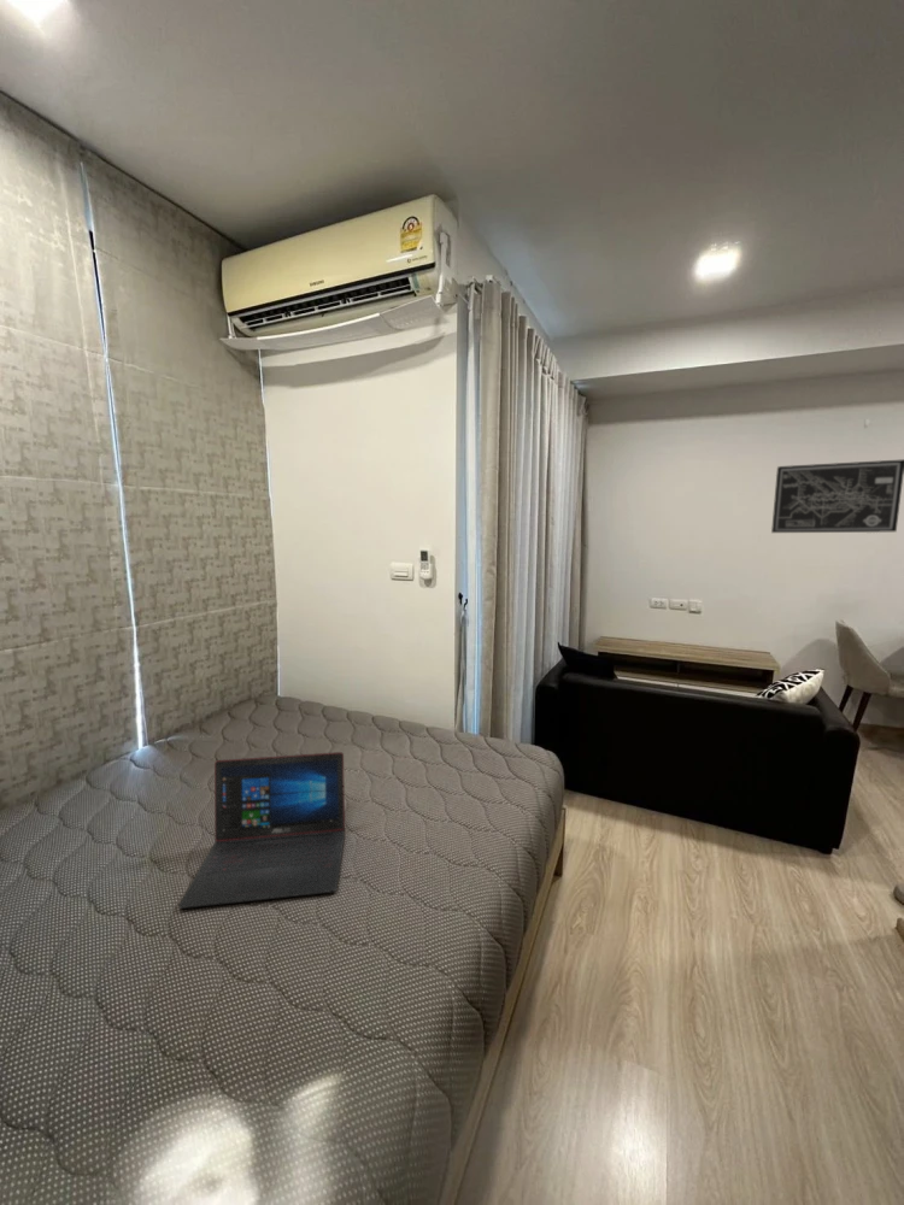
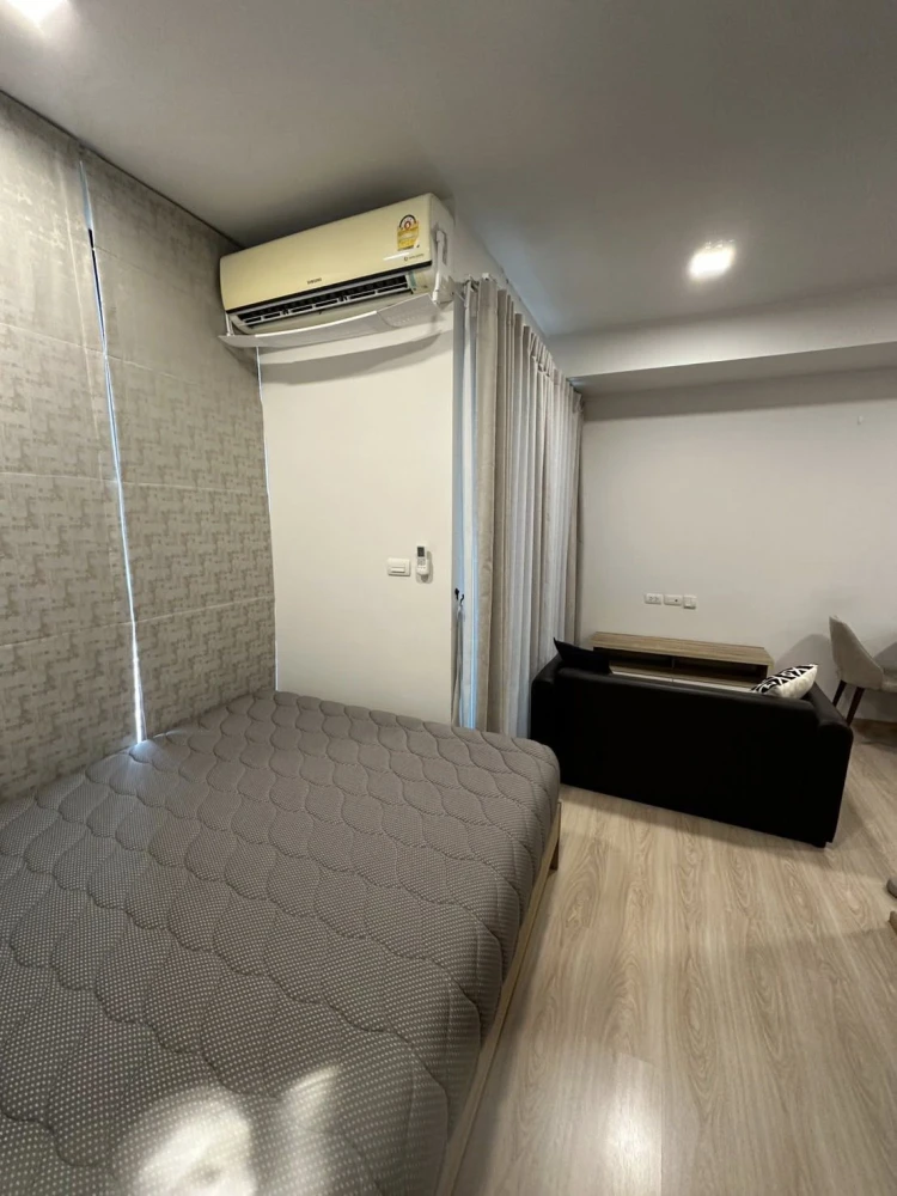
- laptop (270, 821)
- wall art (834, 498)
